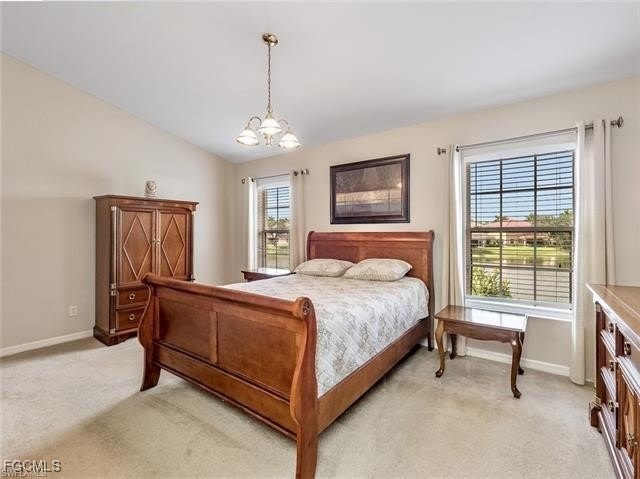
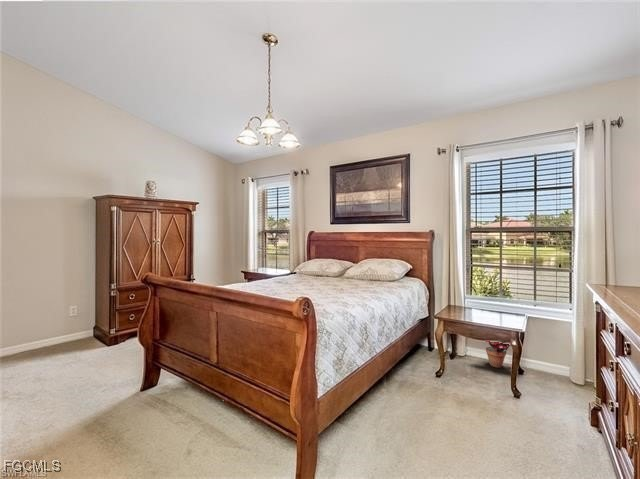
+ potted plant (498, 347)
